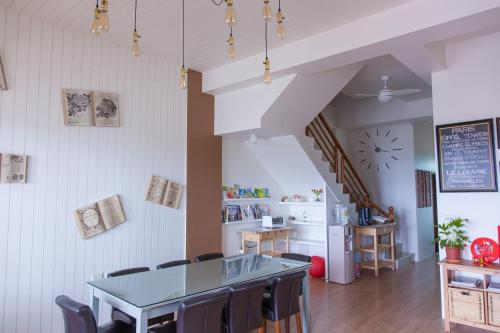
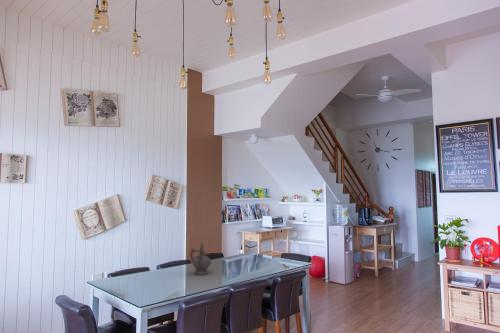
+ ceremonial vessel (200, 258)
